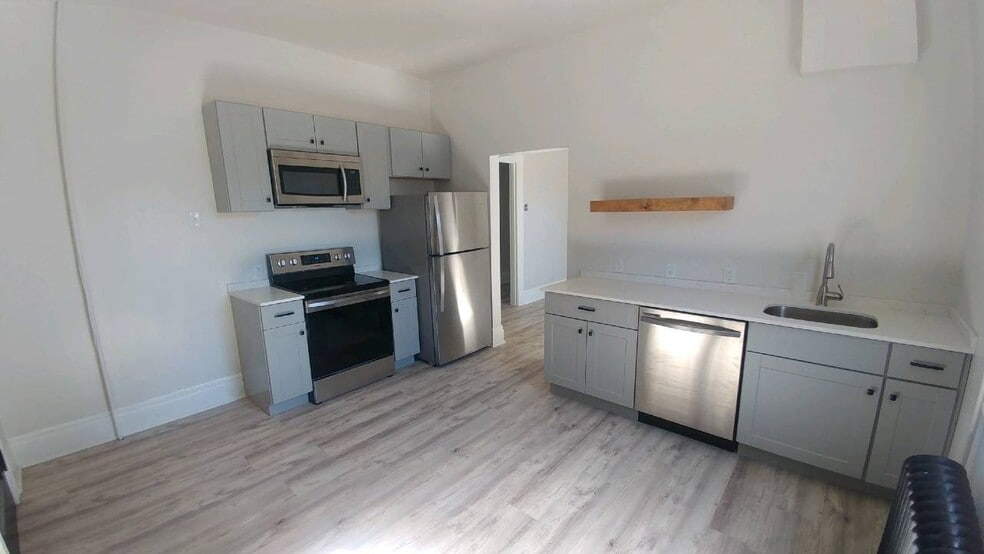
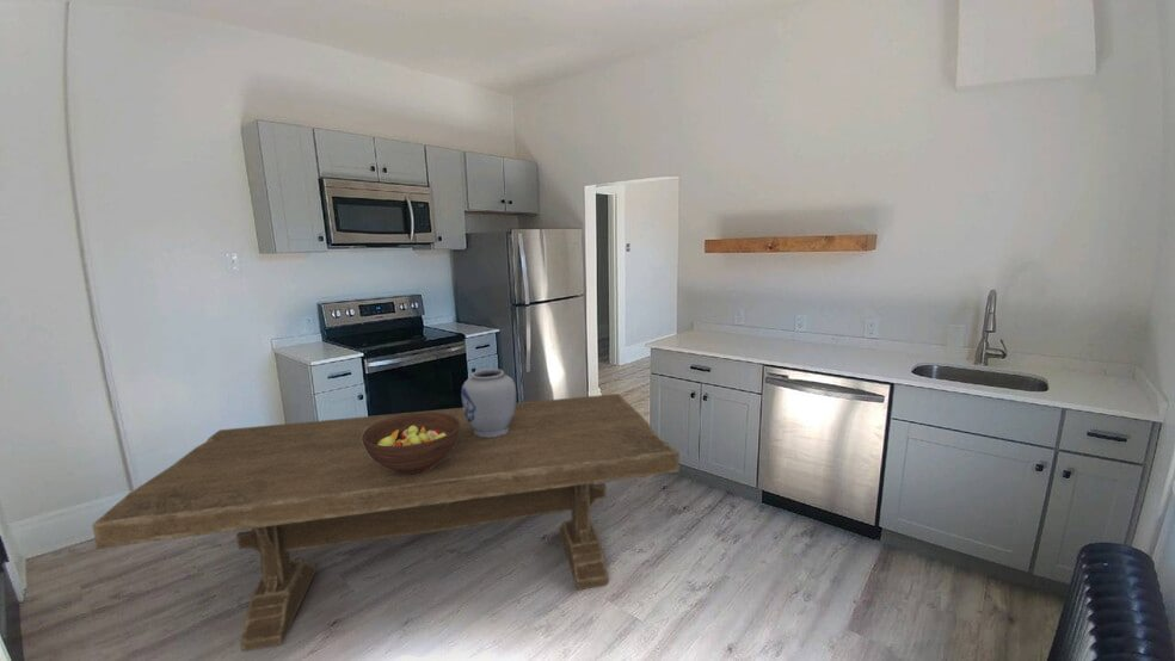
+ dining table (435, 512)
+ fruit bowl (413, 447)
+ vase (490, 401)
